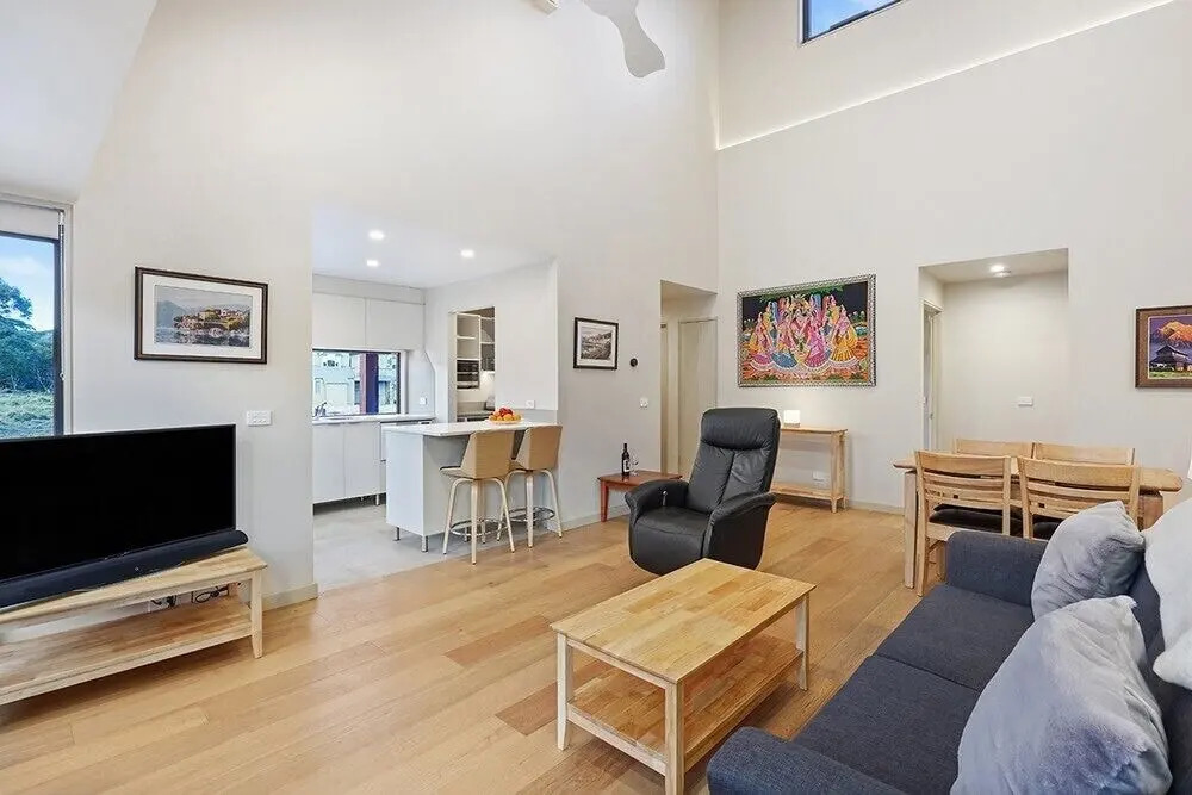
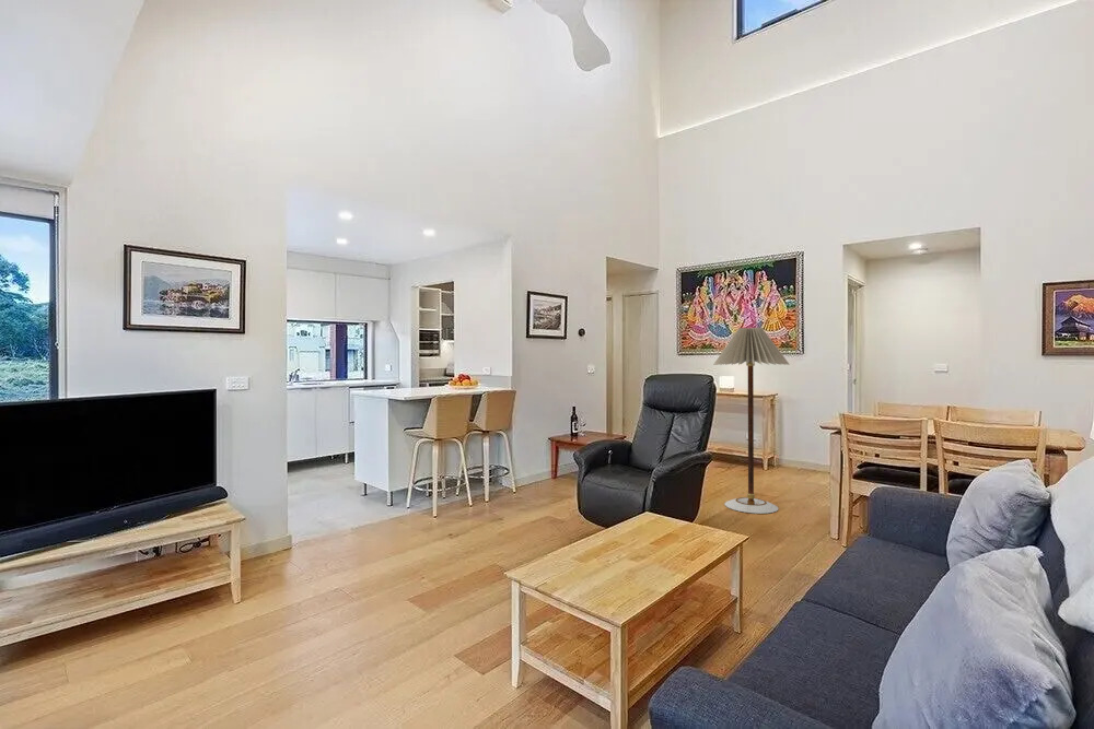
+ floor lamp (750, 416)
